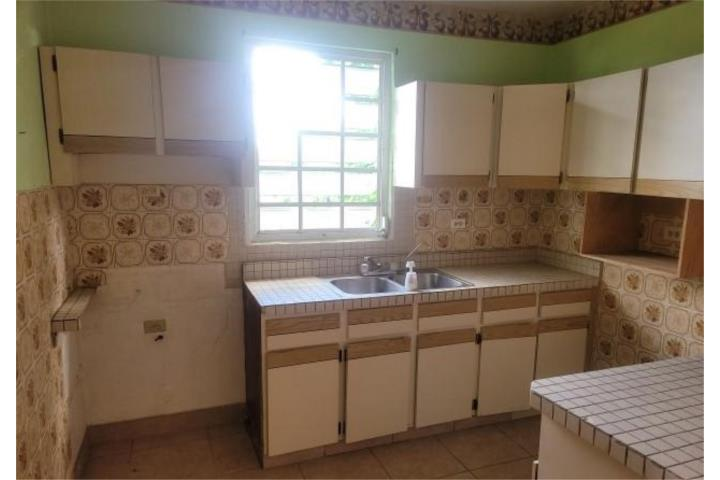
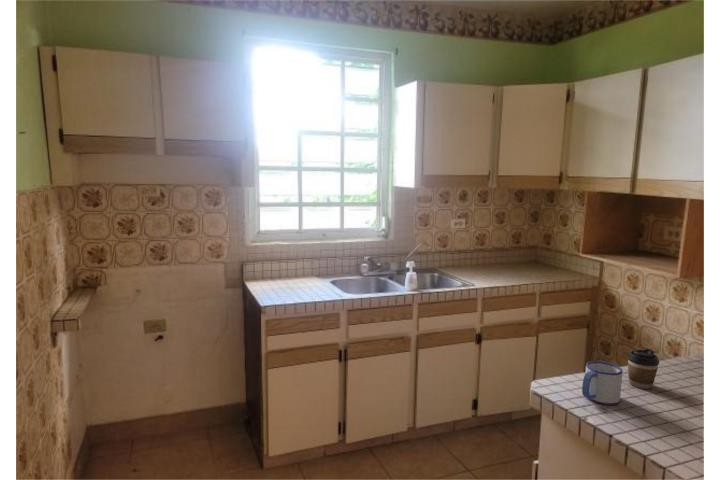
+ coffee cup (642, 367)
+ mug (598, 383)
